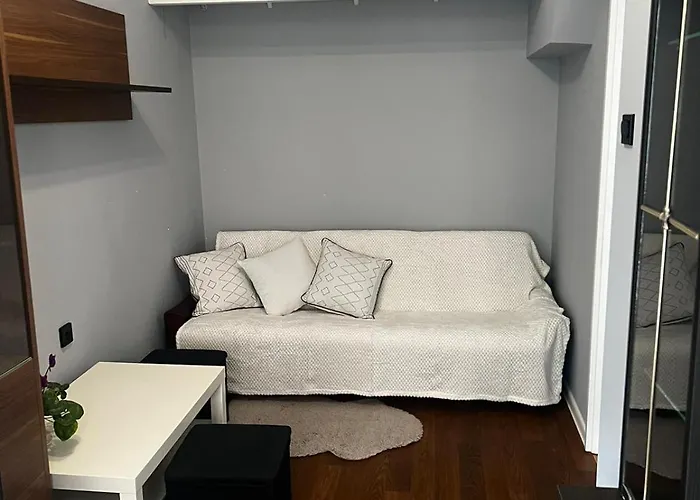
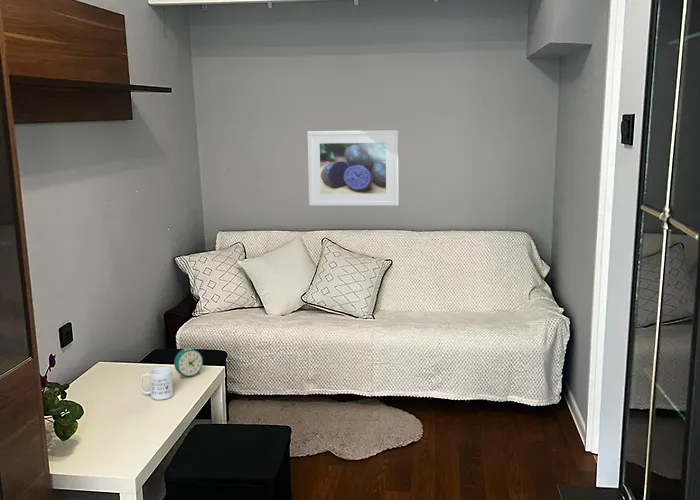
+ mug (156, 383)
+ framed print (352, 168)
+ alarm clock (187, 361)
